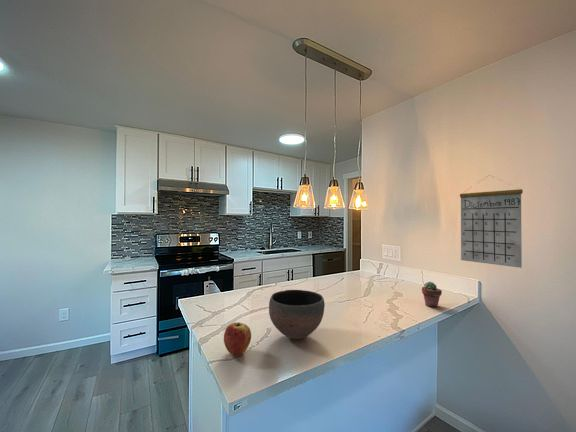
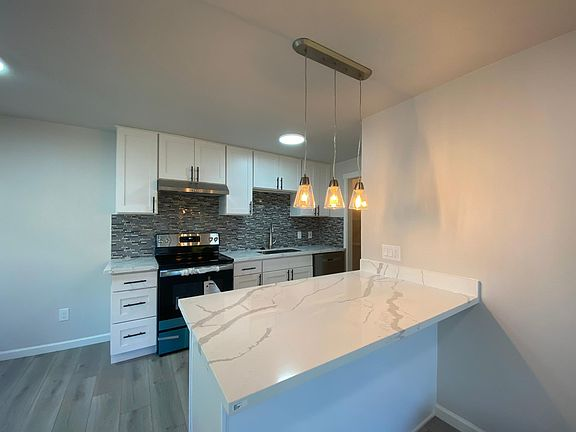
- apple (237, 338)
- potted succulent (431, 293)
- calendar (488, 219)
- bowl (296, 316)
